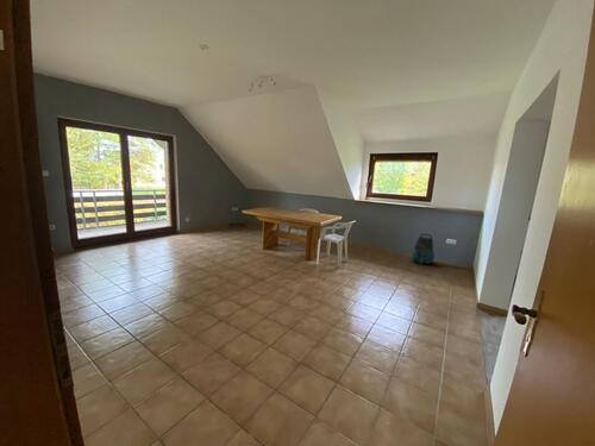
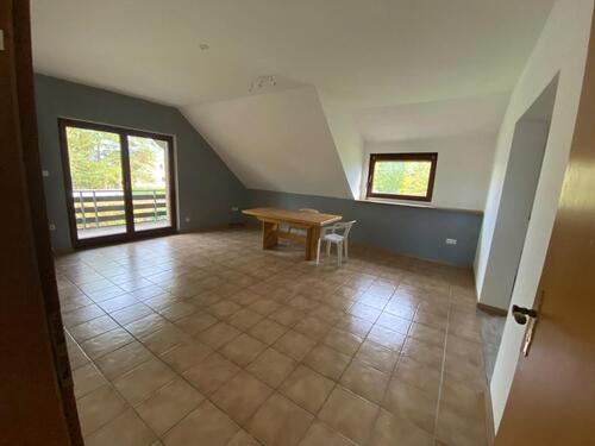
- vacuum cleaner (422, 247)
